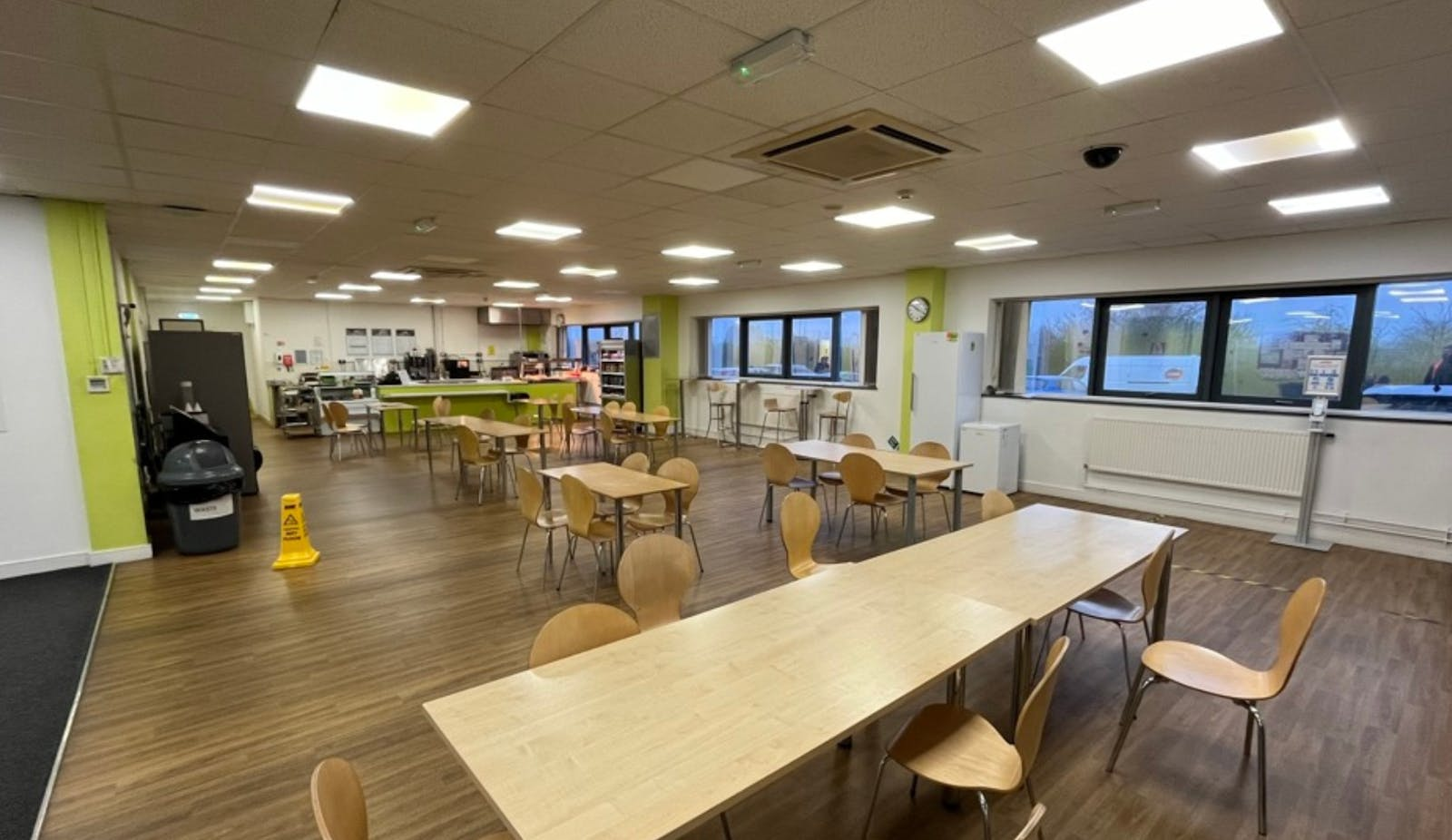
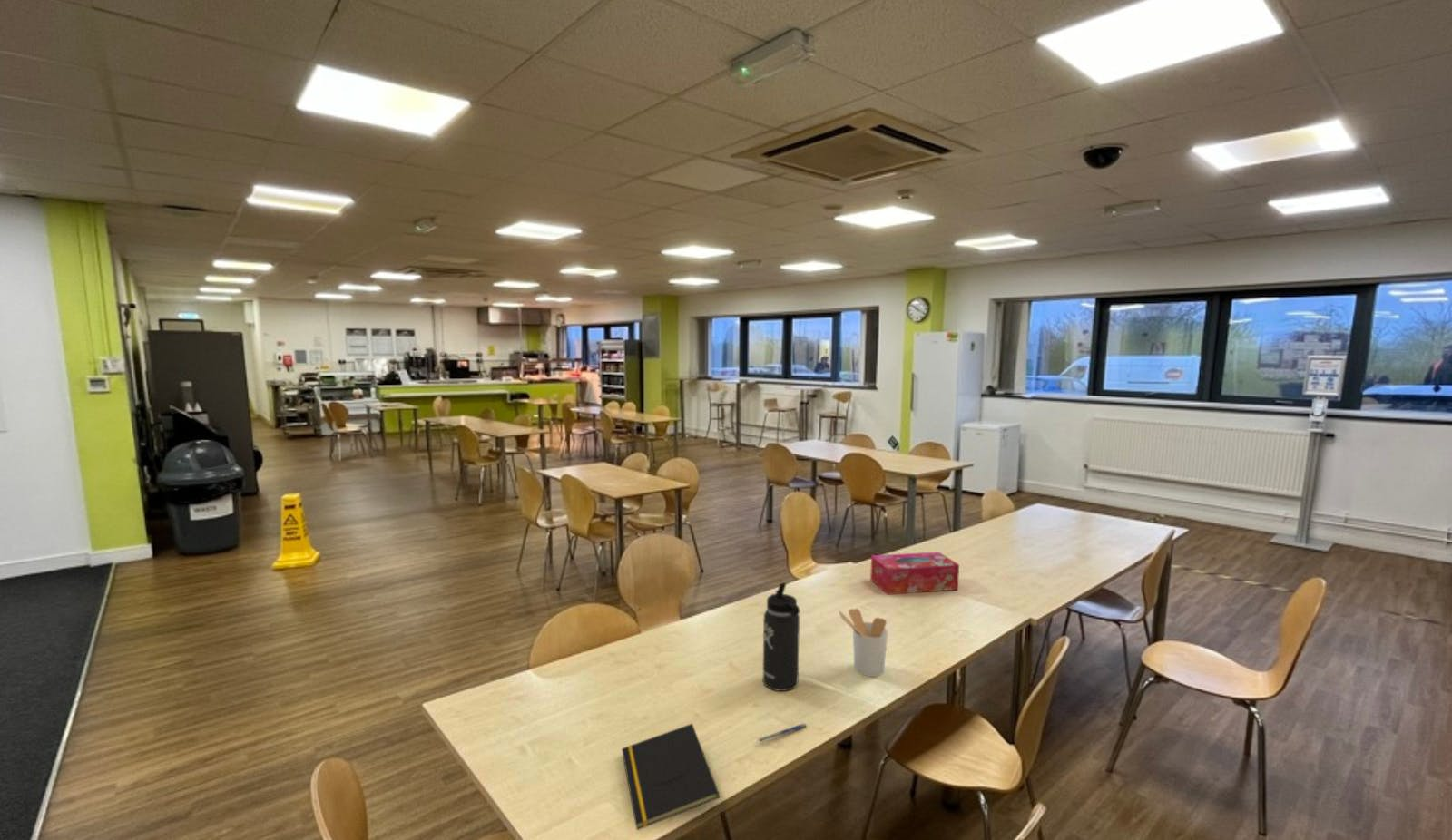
+ notepad (667, 771)
+ pen (781, 732)
+ utensil holder (861, 640)
+ thermos bottle (783, 634)
+ tissue box (914, 572)
